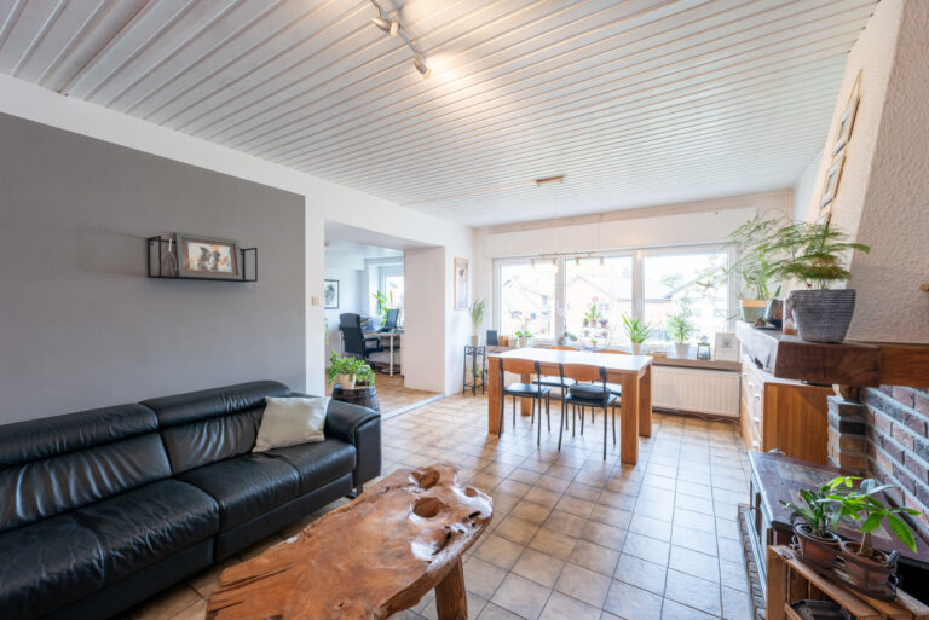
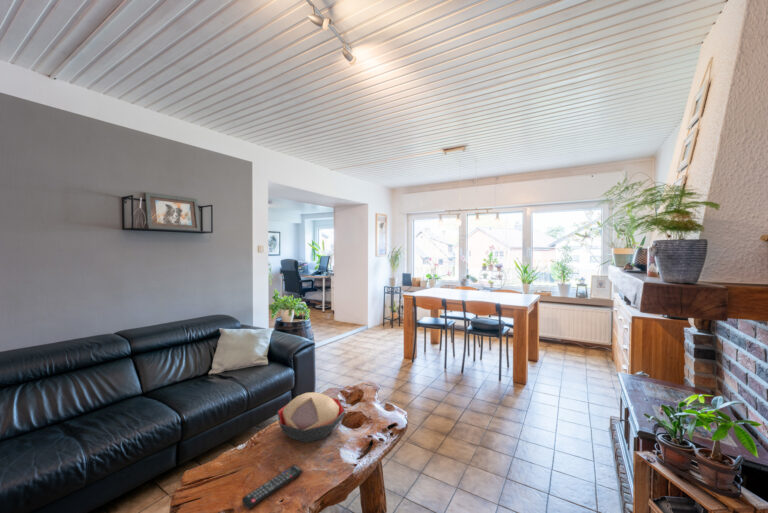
+ decorative bowl (311, 413)
+ remote control (274, 485)
